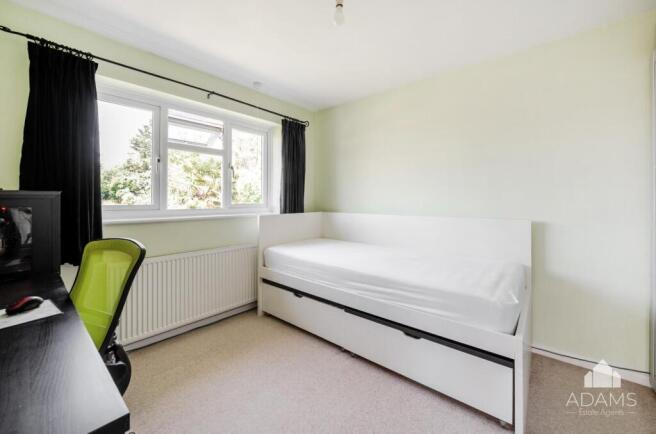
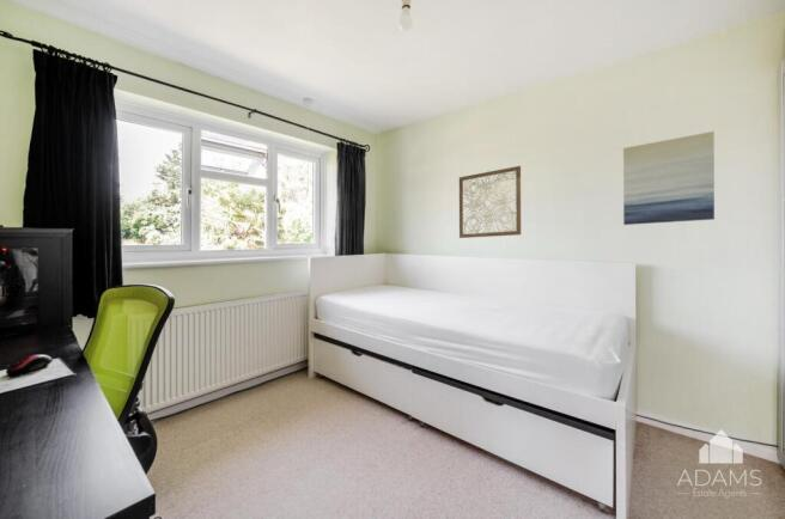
+ wall art (488, 206)
+ wall art (665, 181)
